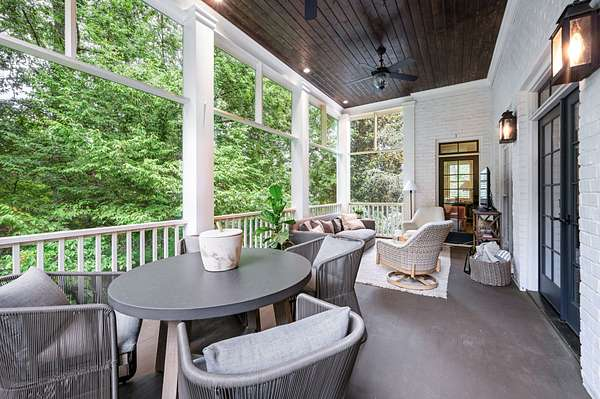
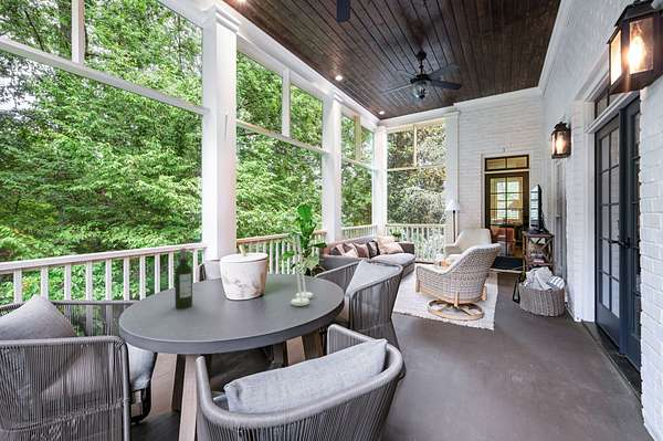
+ candle holder (302, 266)
+ wine bottle (183, 276)
